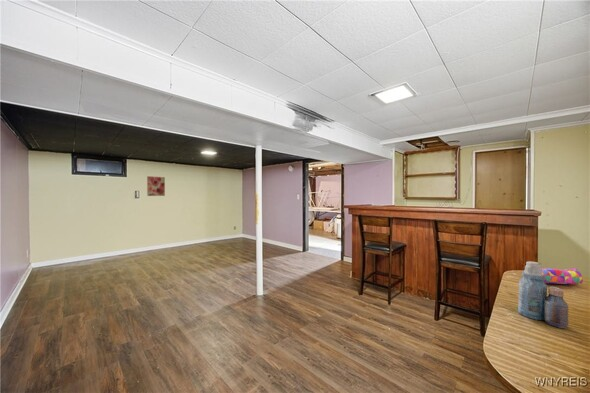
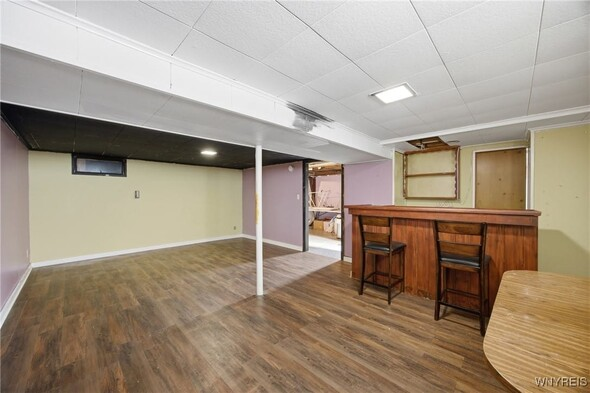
- wall art (156, 186)
- pencil case (556, 275)
- bottle (541, 291)
